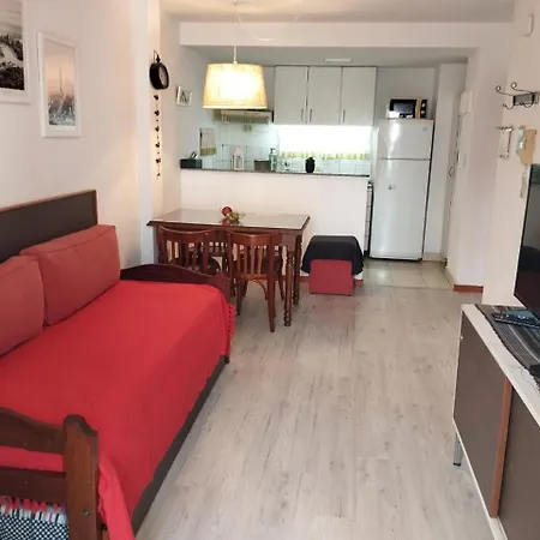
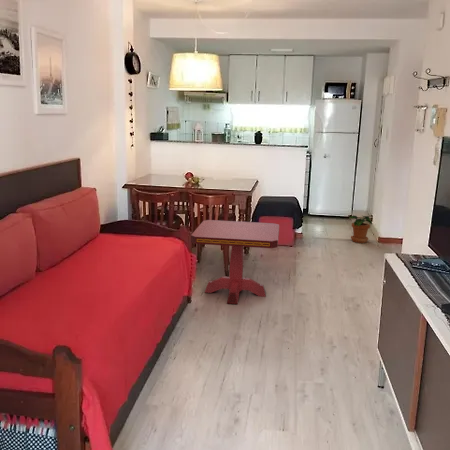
+ potted plant (358, 228)
+ side table (236, 261)
